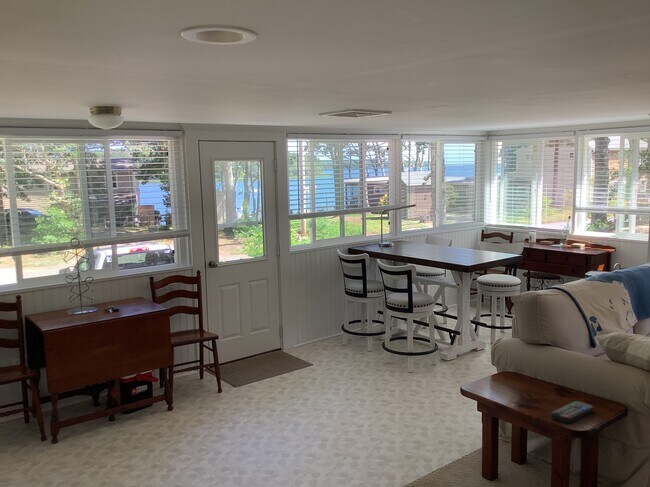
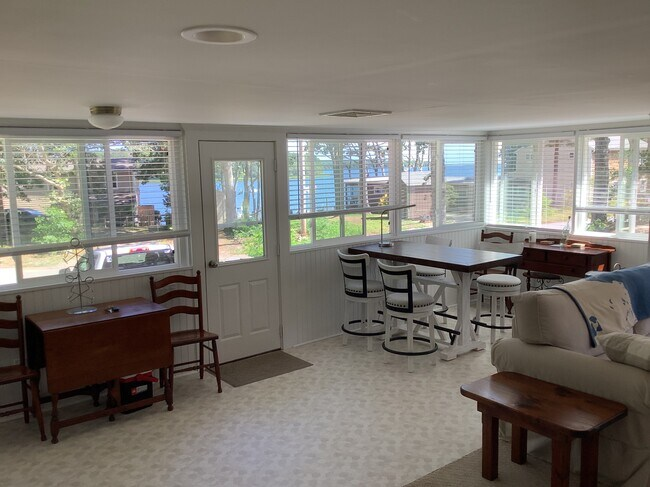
- remote control (572, 411)
